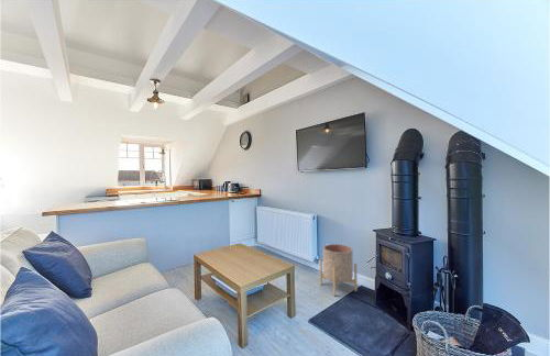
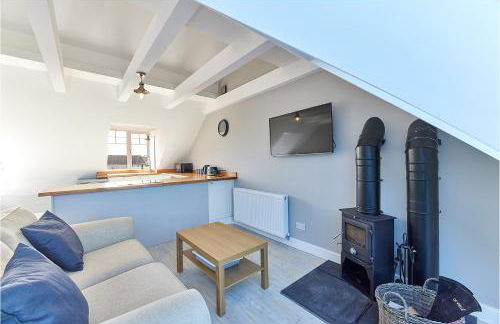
- planter (337, 267)
